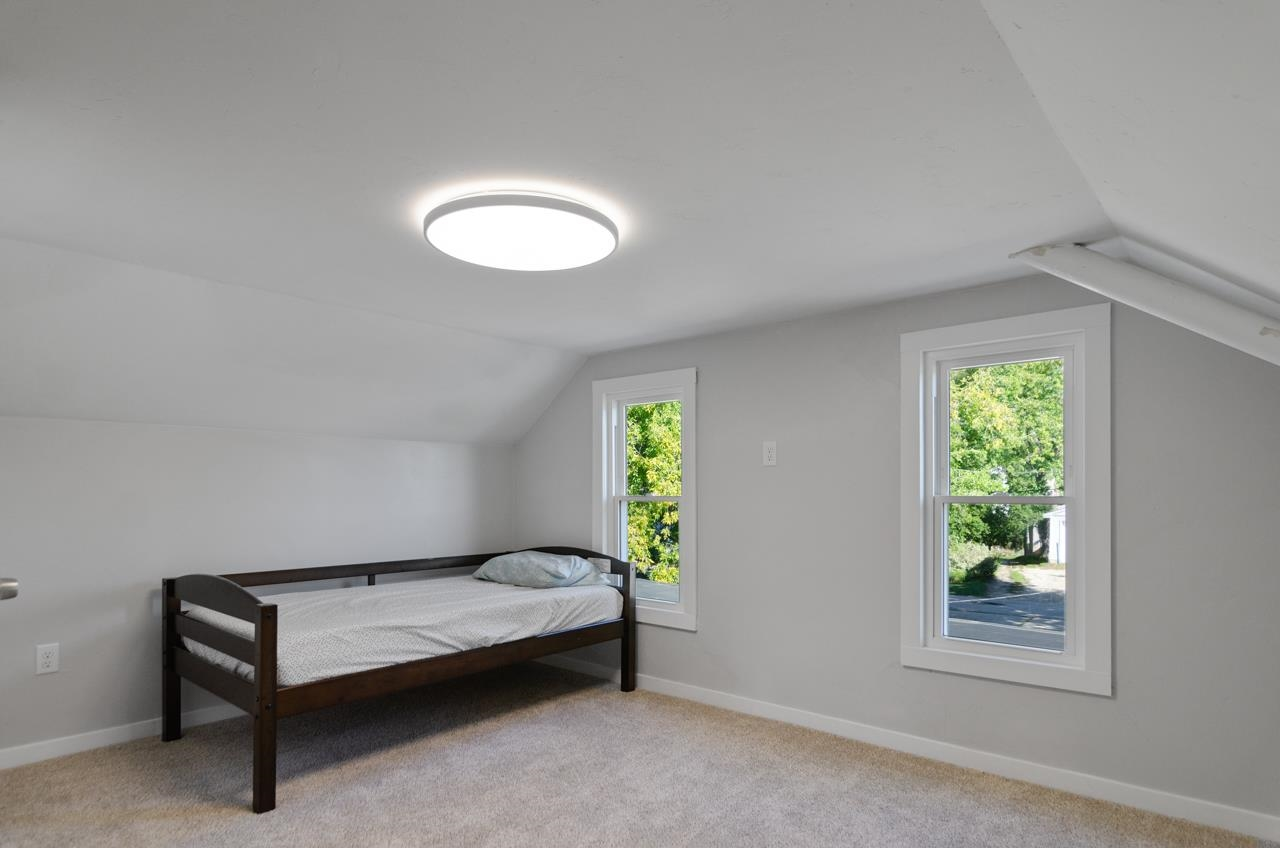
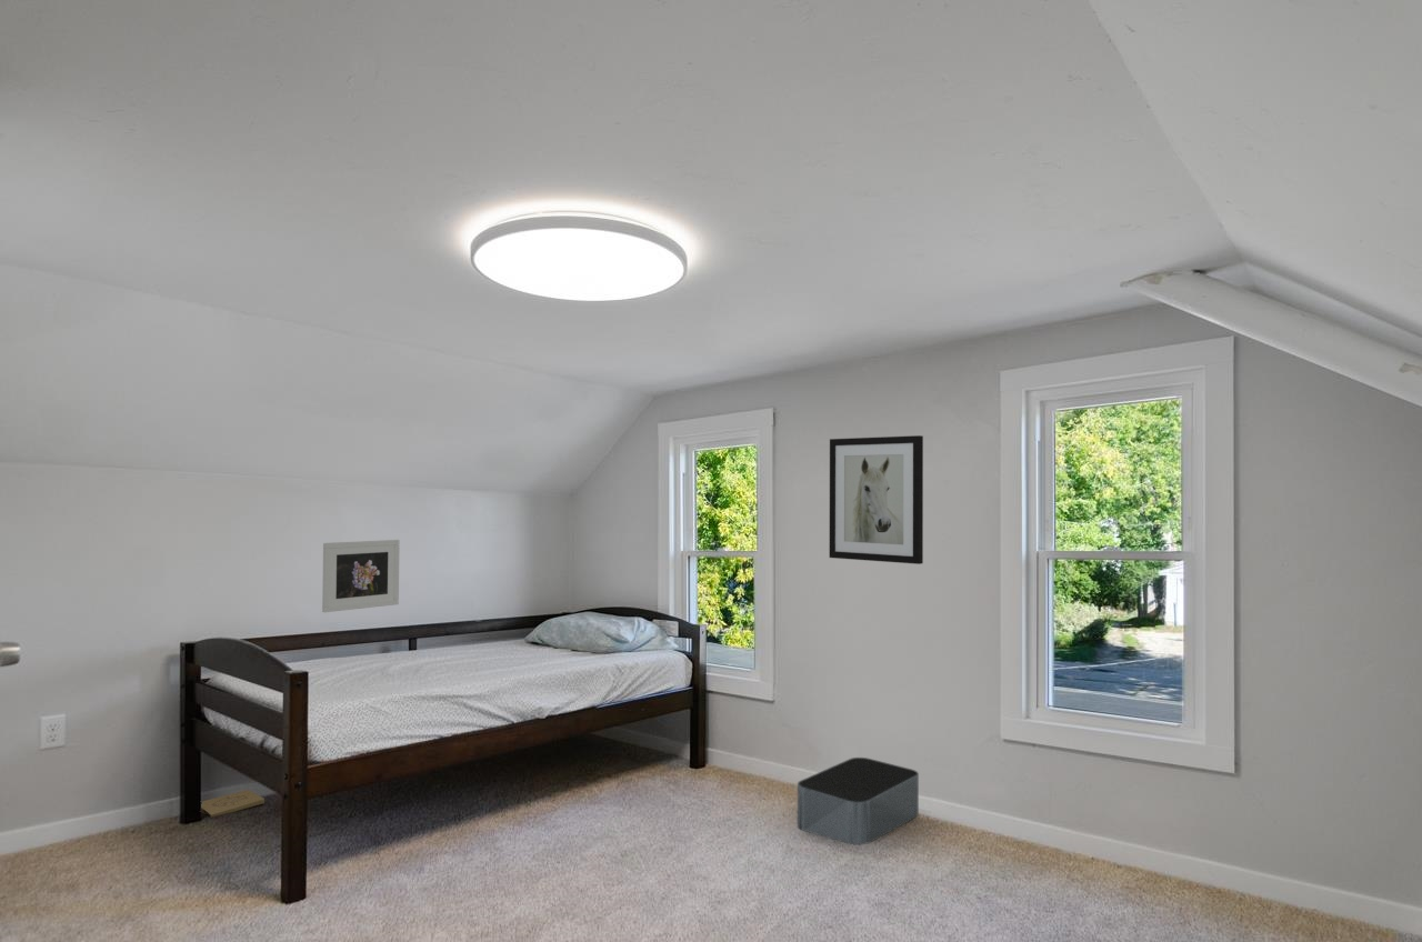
+ wall art (874, 499)
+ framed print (362, 574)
+ storage bin (859, 799)
+ box (230, 803)
